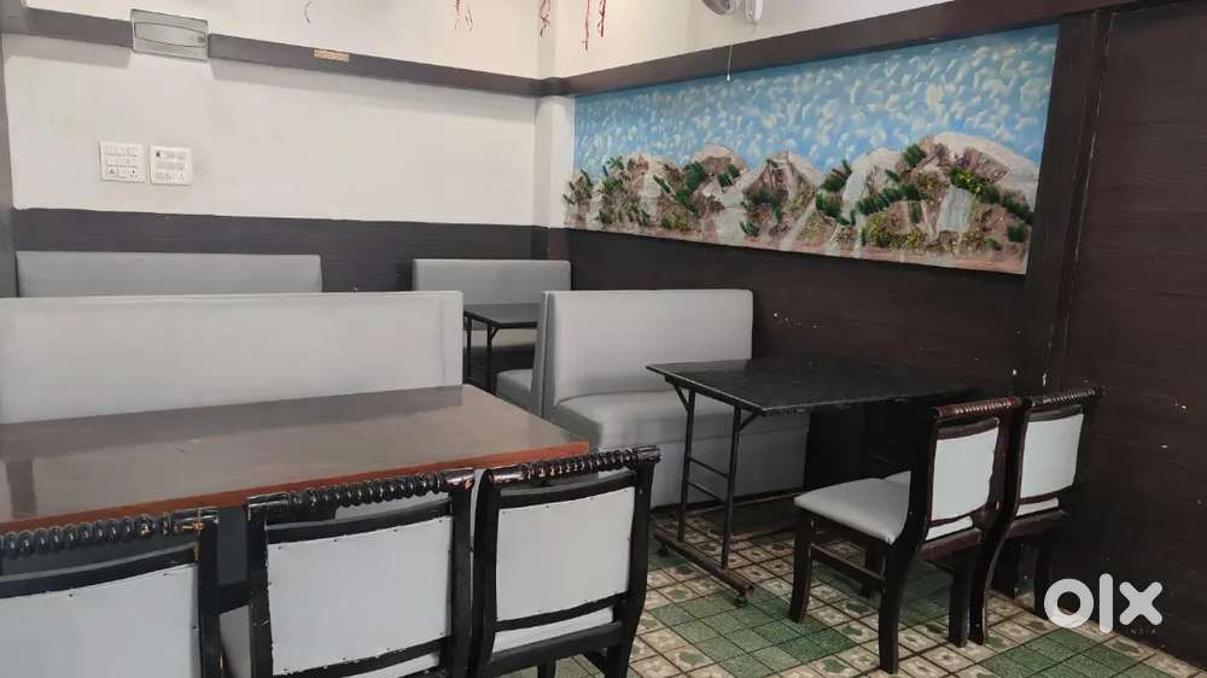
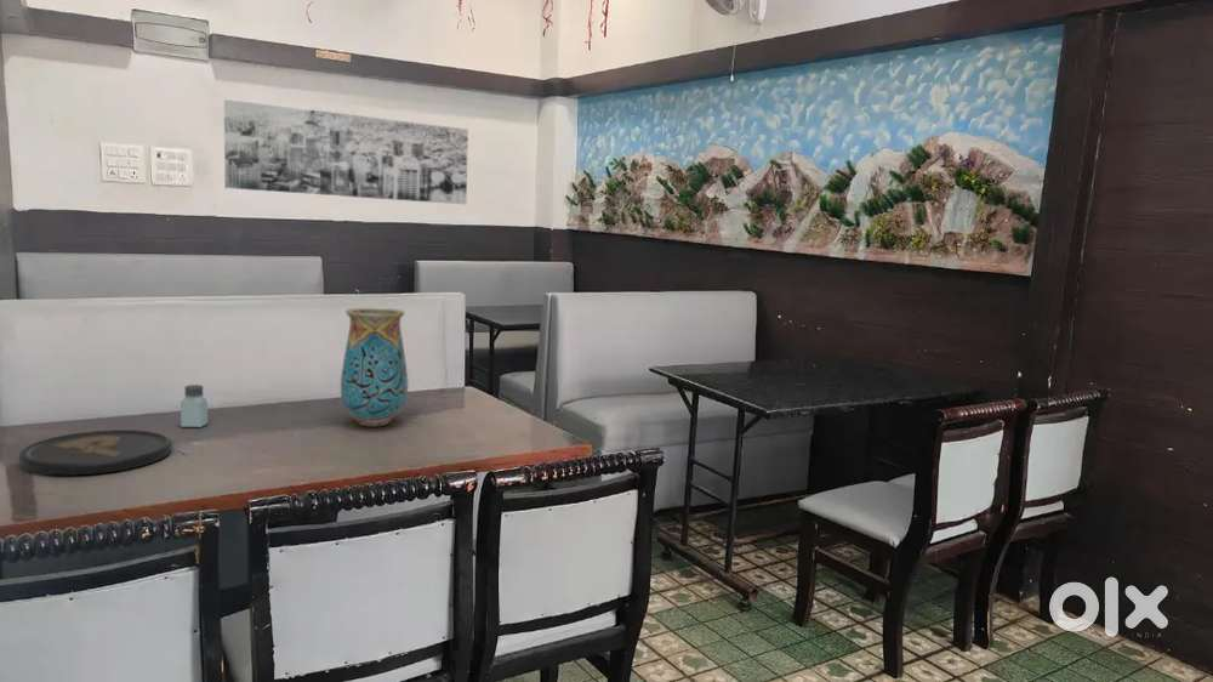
+ vase (375, 366)
+ wall art (355, 157)
+ saltshaker (194, 405)
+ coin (98, 450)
